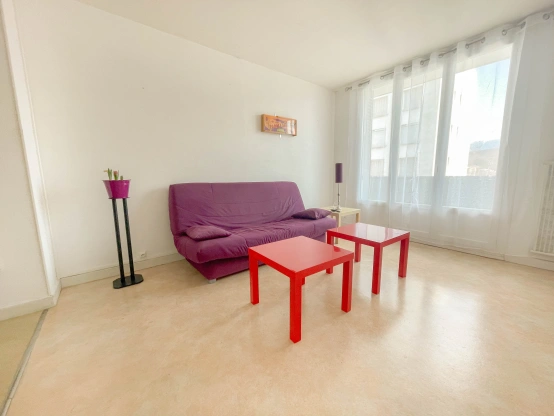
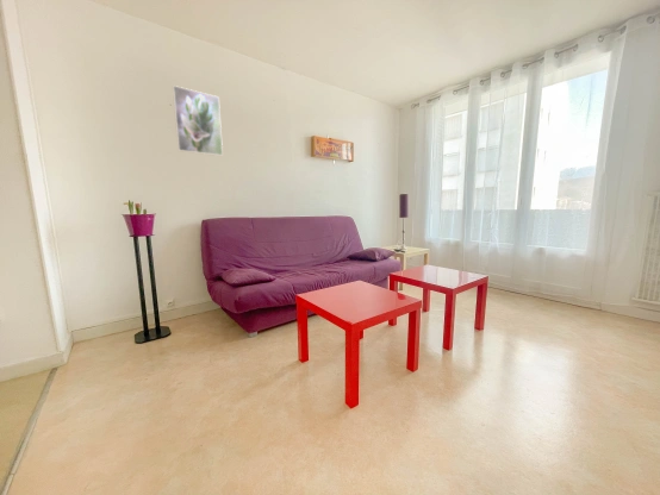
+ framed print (199, 123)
